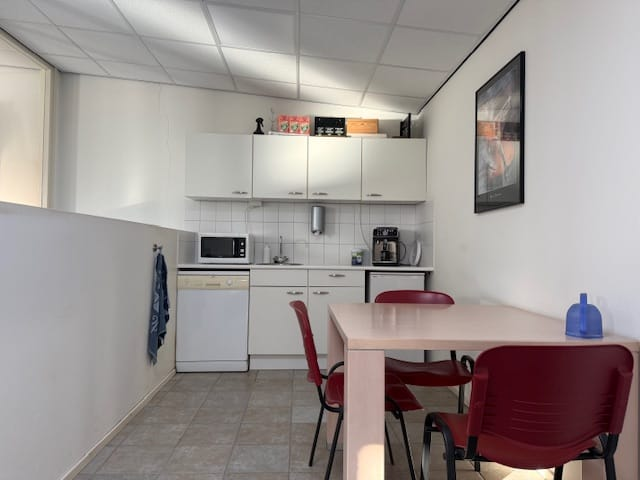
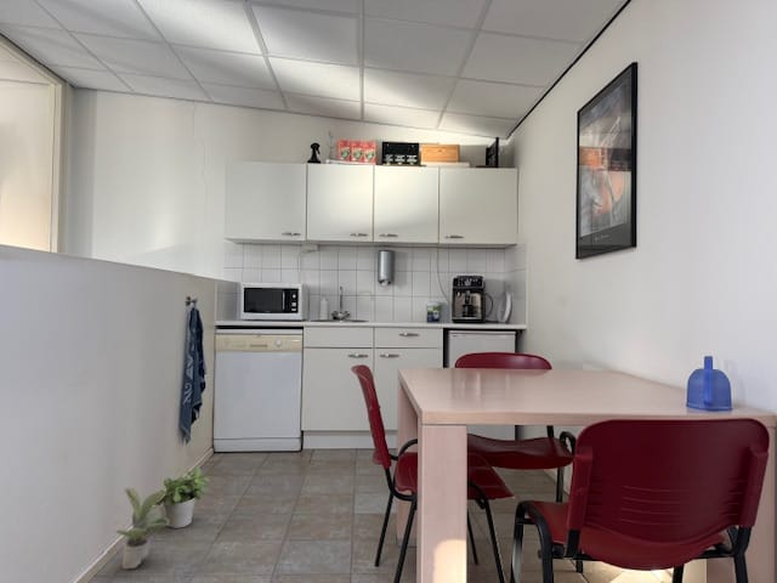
+ potted plant (182, 499)
+ potted plant (144, 526)
